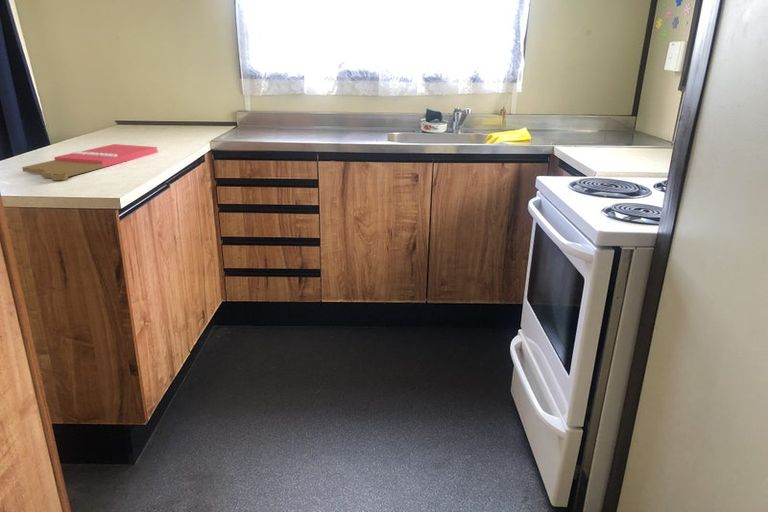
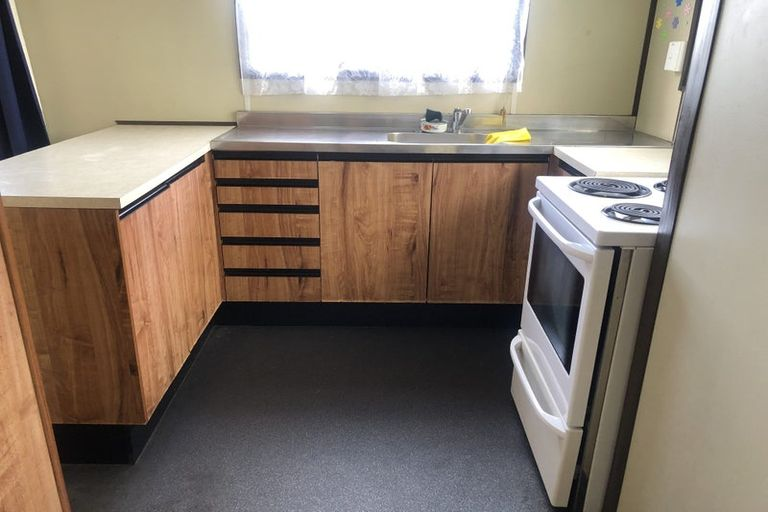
- cutting board (90, 159)
